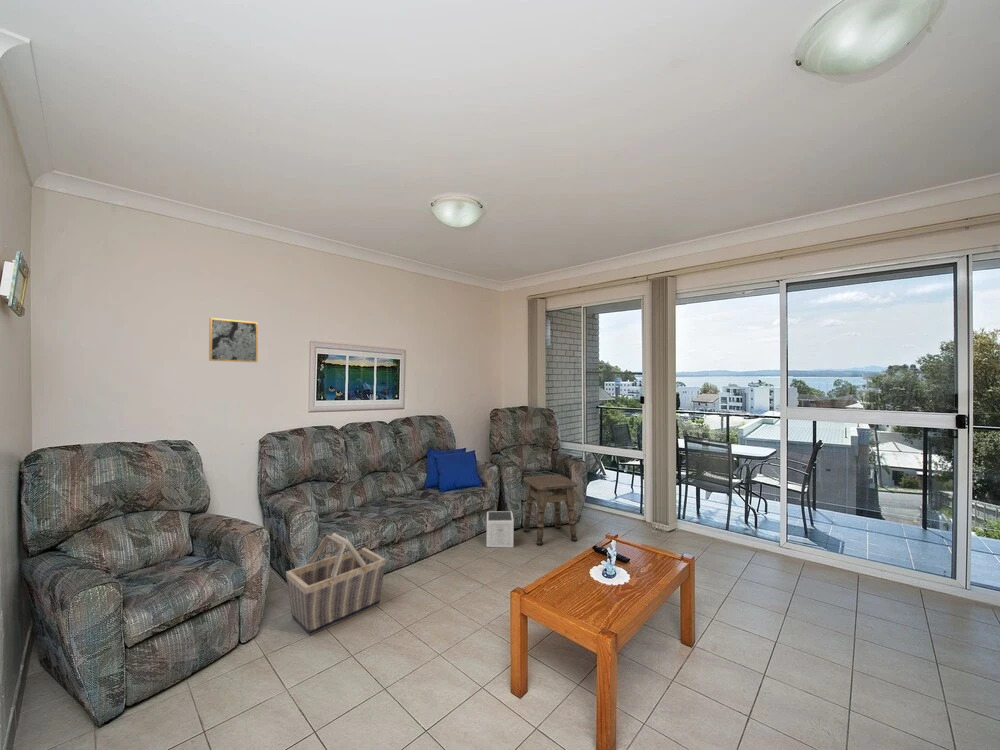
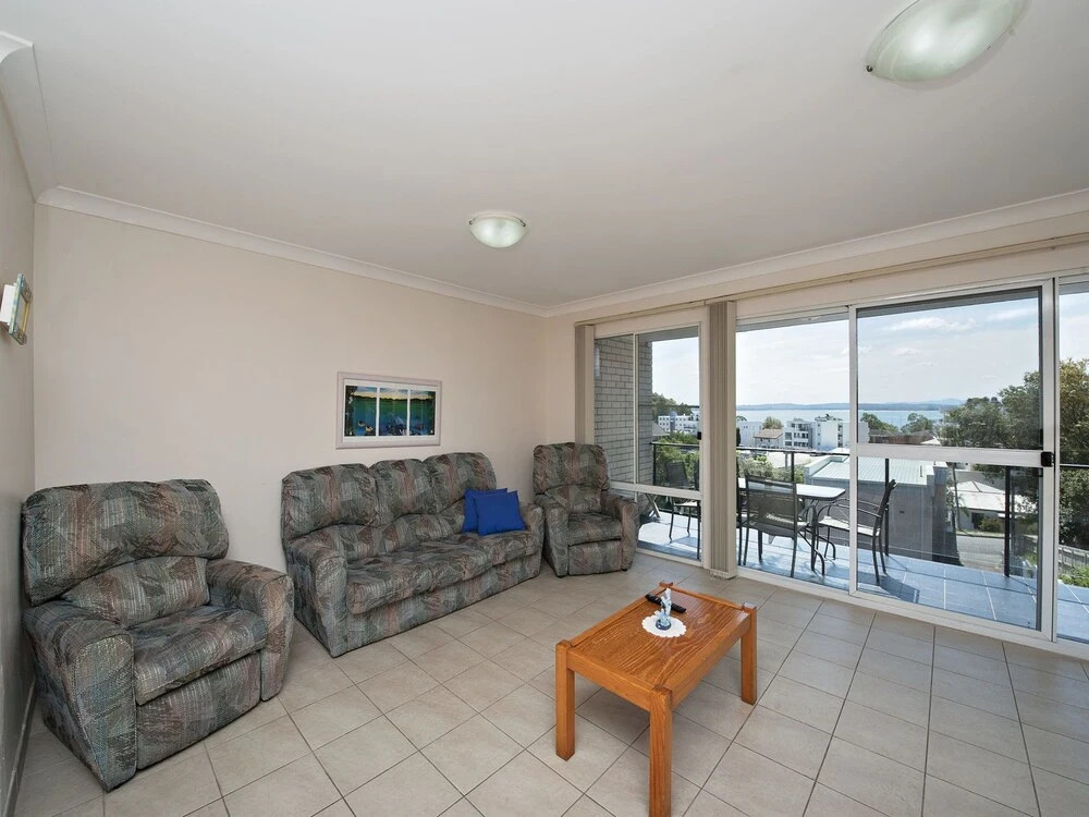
- wall art (234, 340)
- basket (337, 574)
- speaker (499, 528)
- side table (546, 505)
